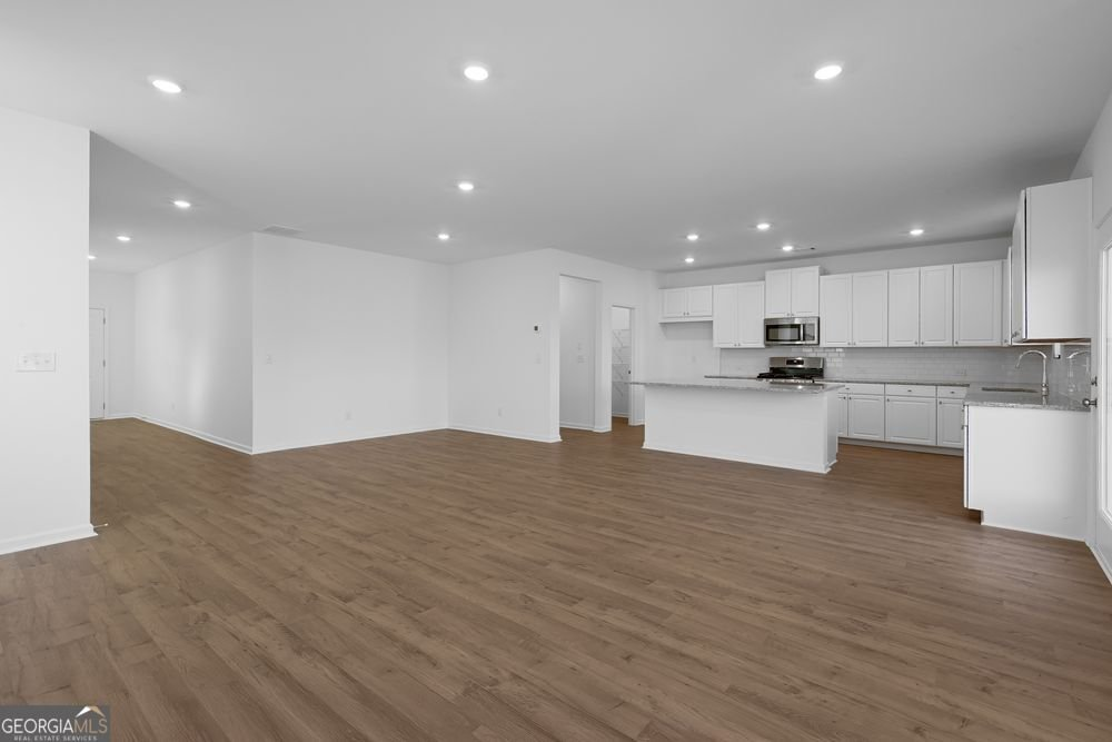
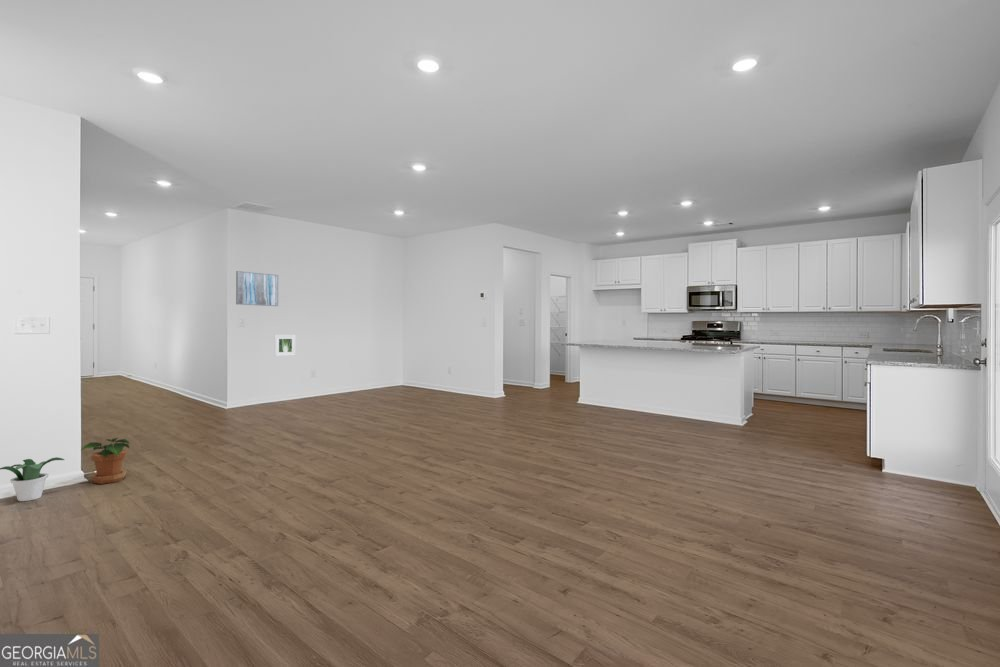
+ potted plant (107, 461)
+ wall art (257, 289)
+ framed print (285, 345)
+ potted plant (32, 479)
